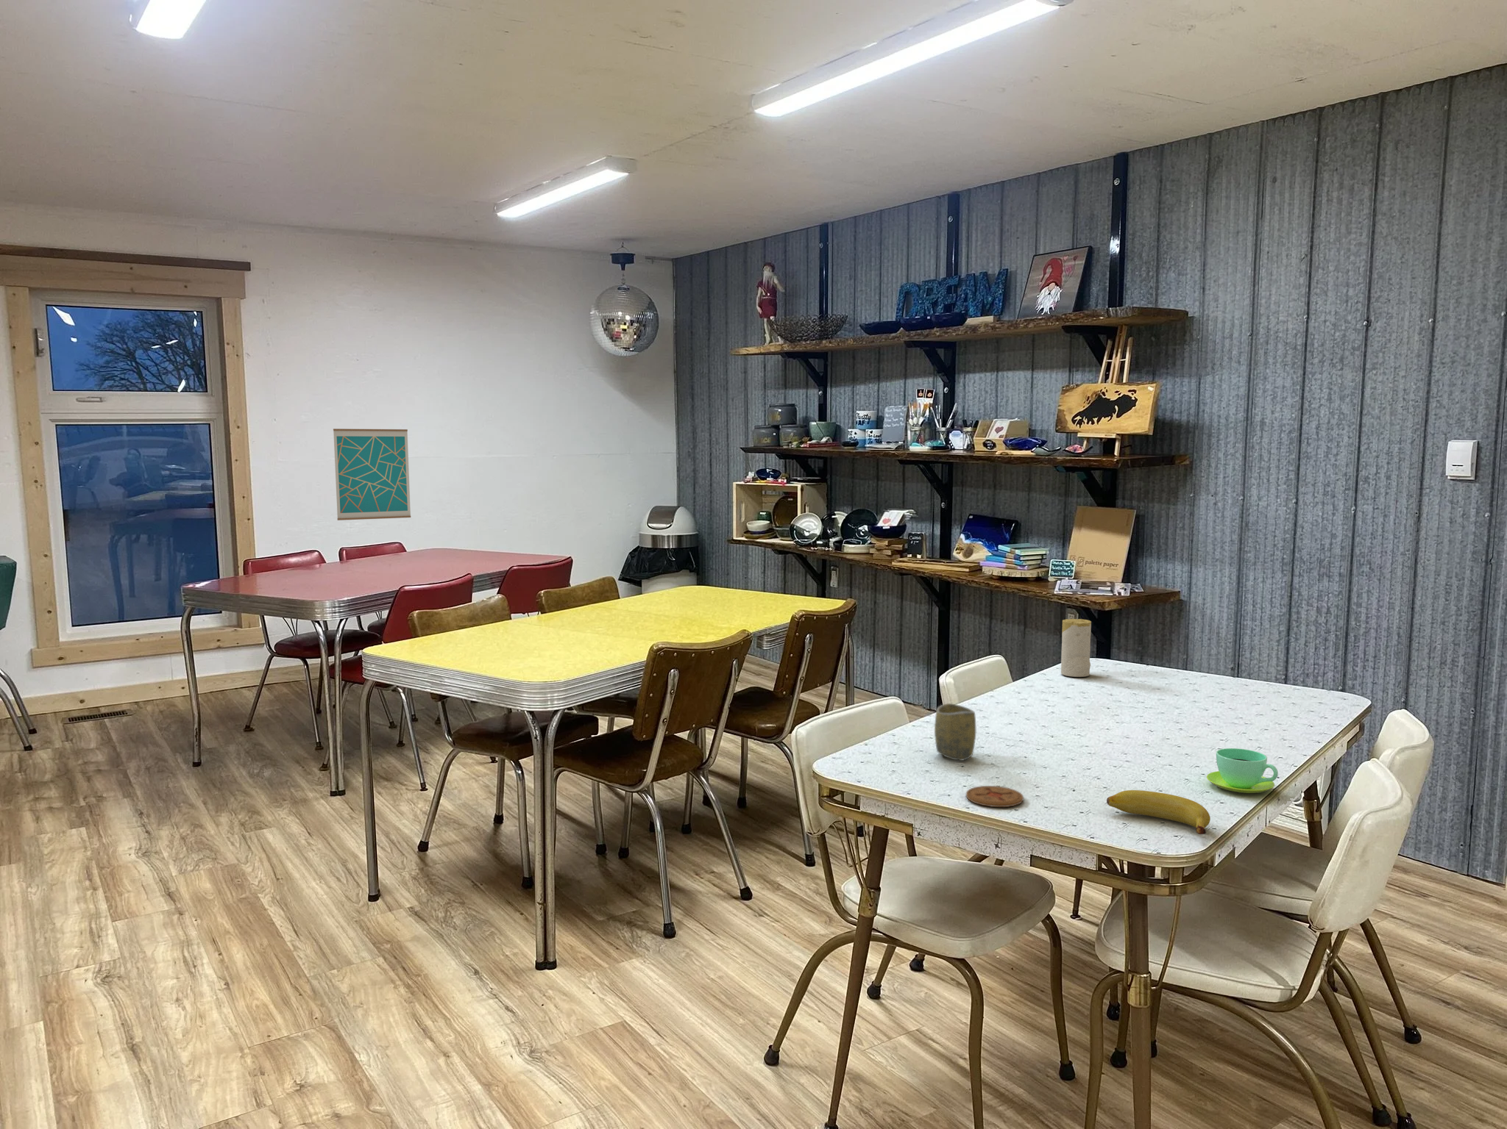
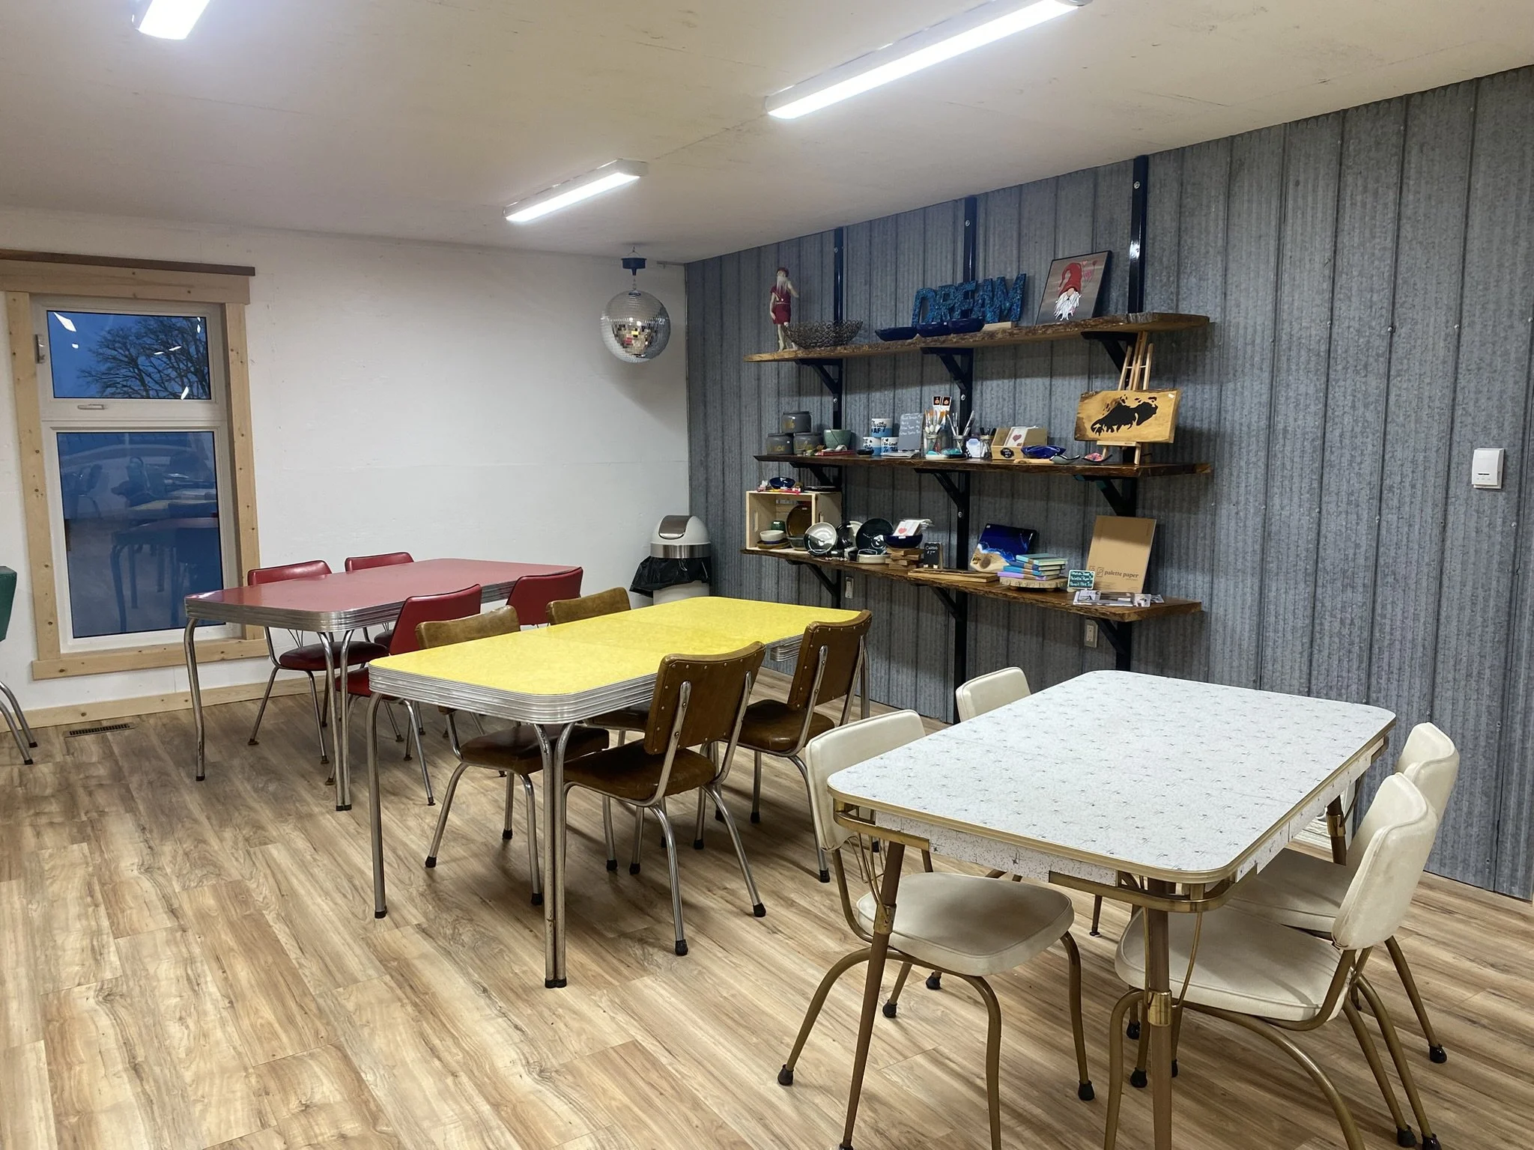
- candle (1076, 648)
- cup (1241, 771)
- wall art (373, 474)
- coaster (994, 796)
- cup (955, 732)
- banana (1158, 811)
